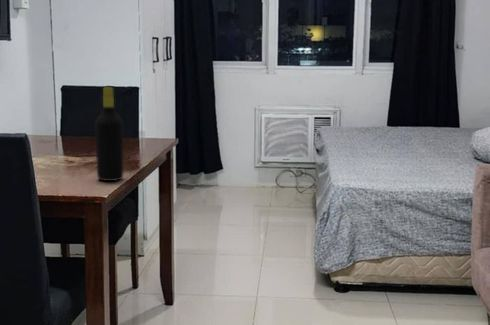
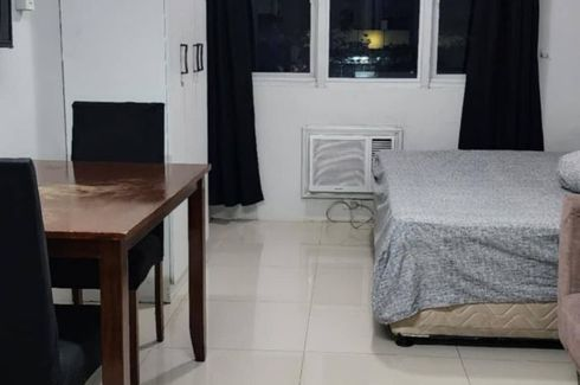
- bottle (109, 133)
